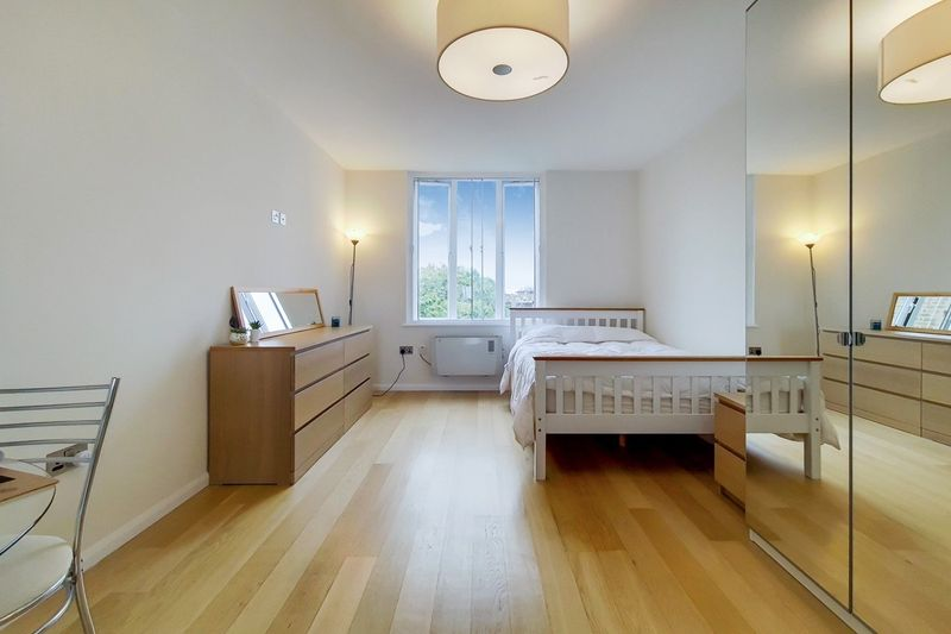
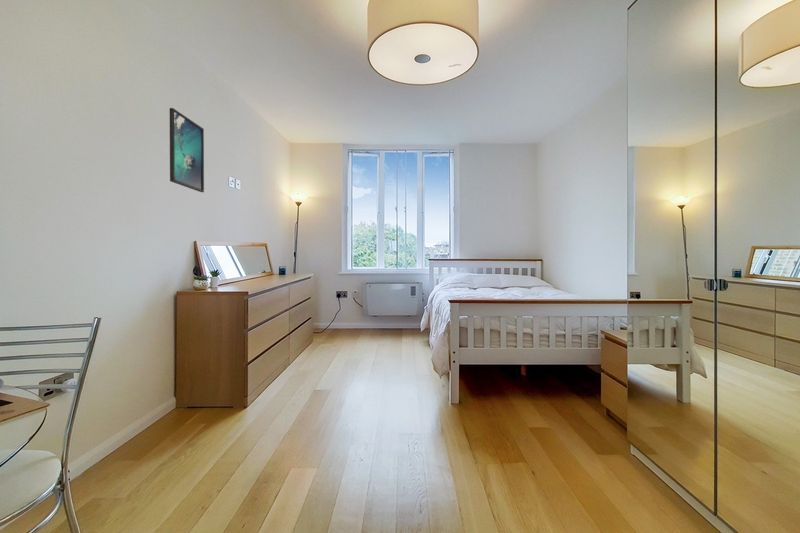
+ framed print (188, 153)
